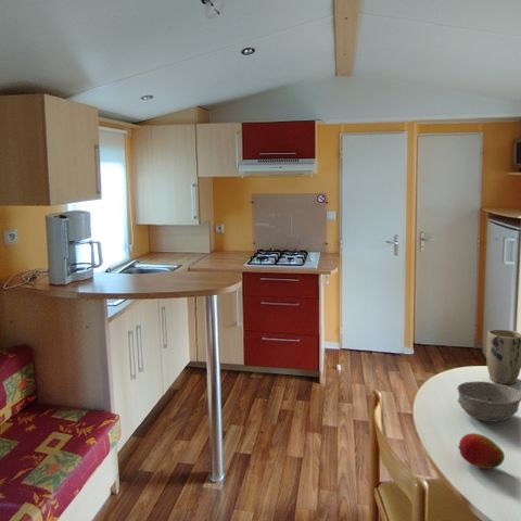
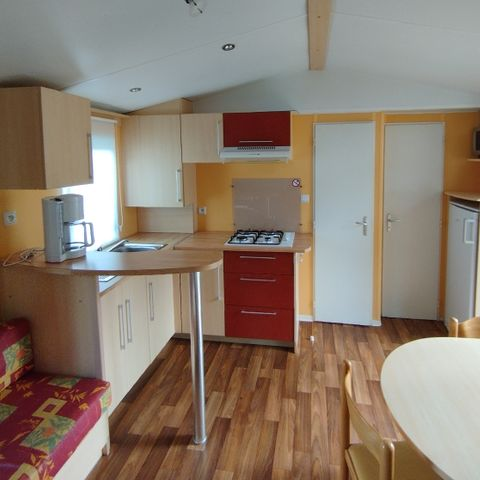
- bowl (487, 404)
- fruit (481, 450)
- plant pot (504, 356)
